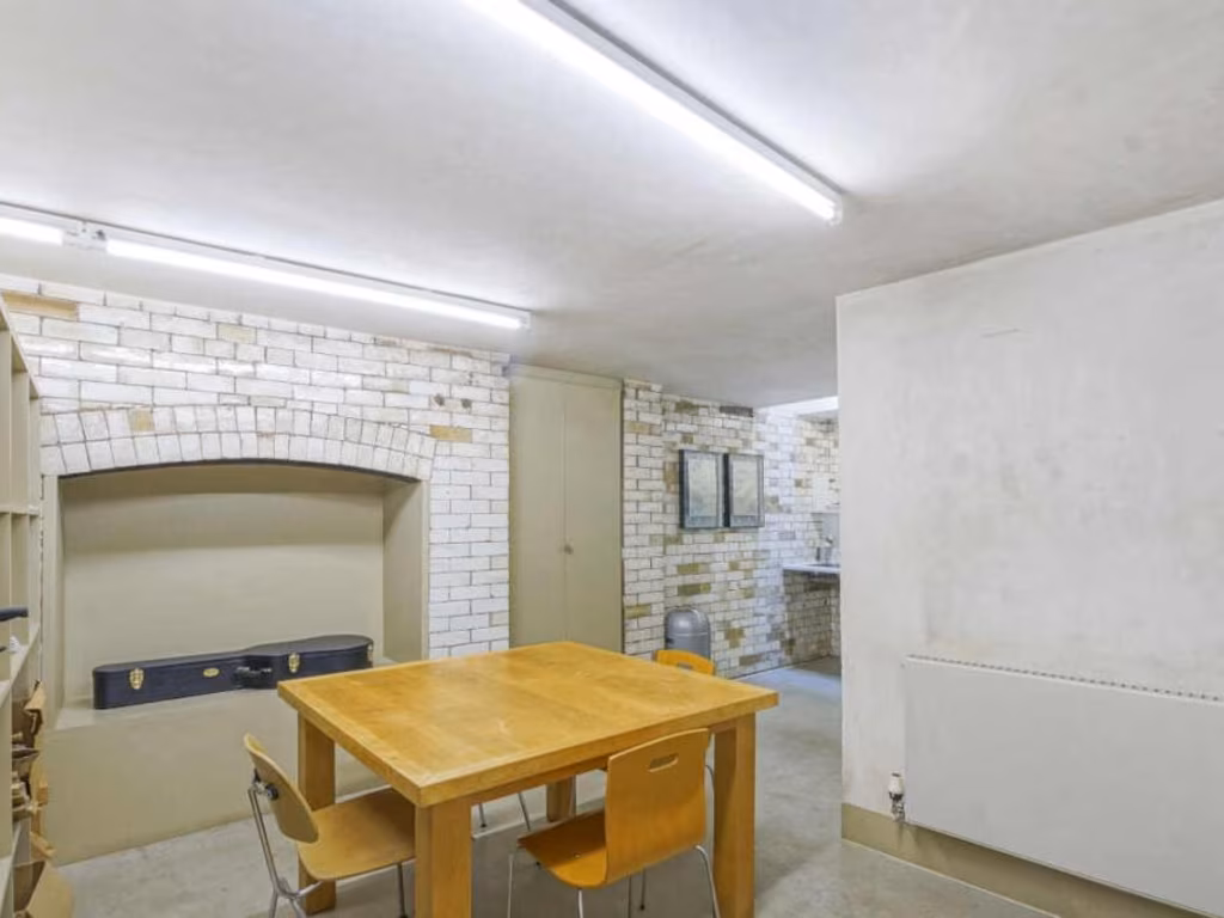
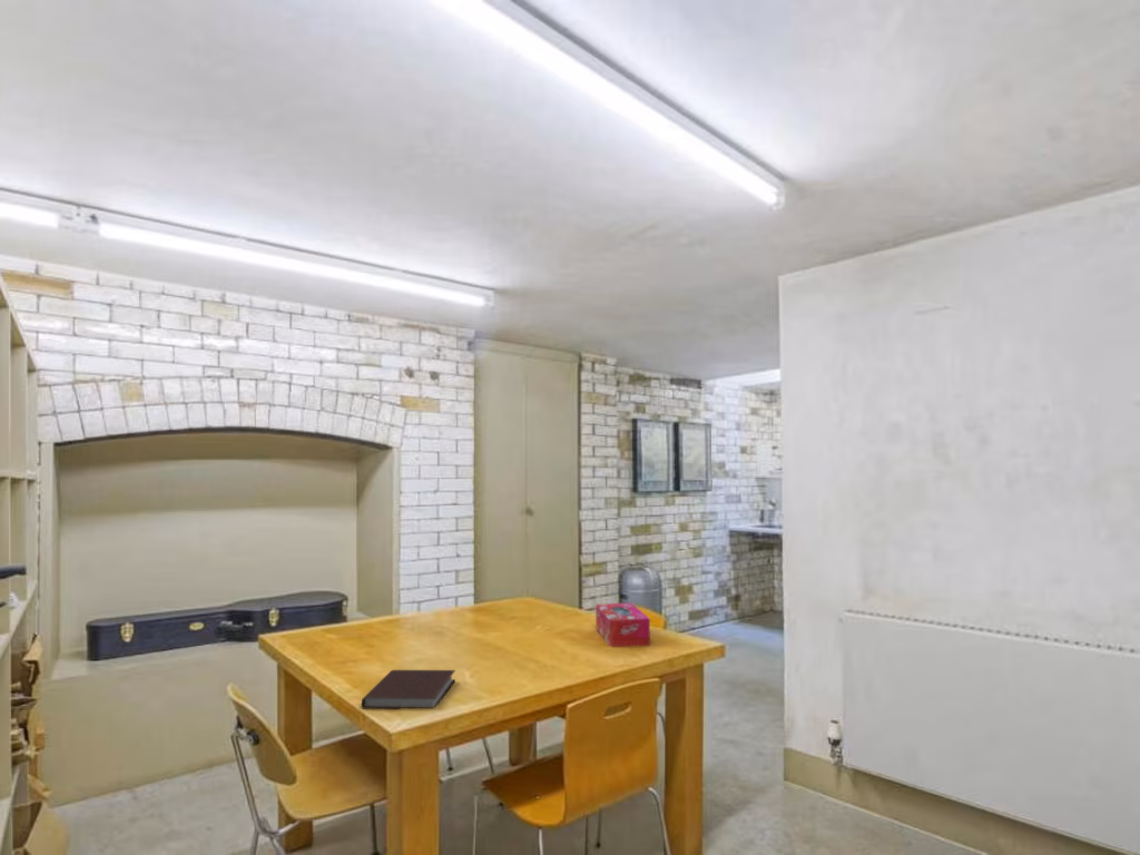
+ tissue box (621, 623)
+ notebook (411, 688)
